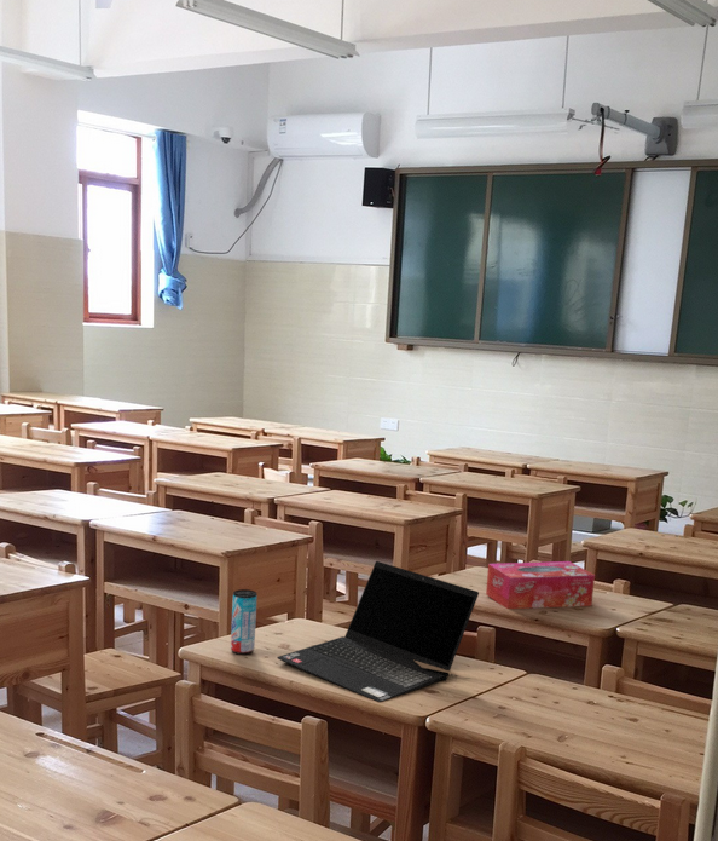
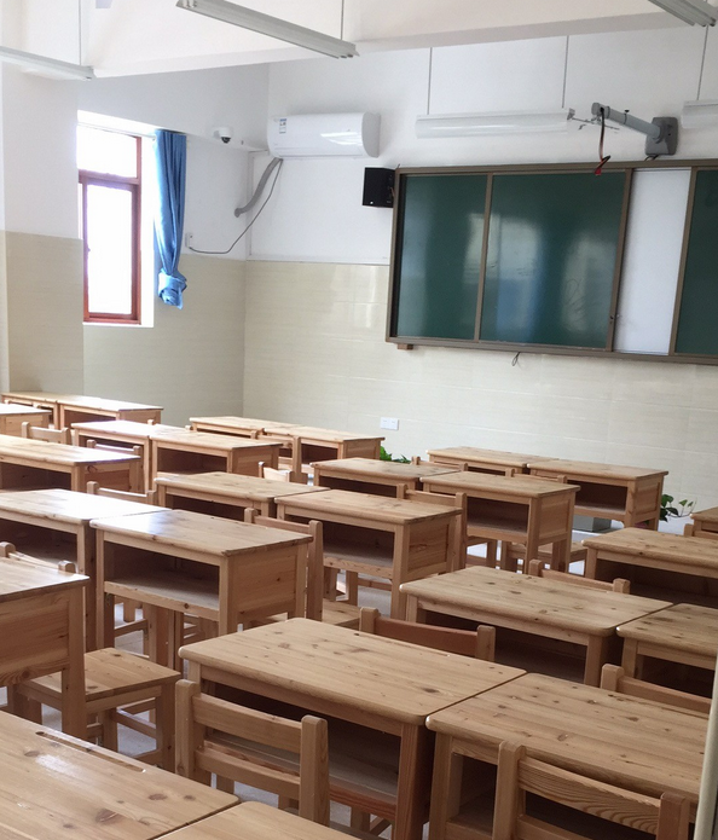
- laptop computer (377, 627)
- beverage can (243, 622)
- tissue box (539, 584)
